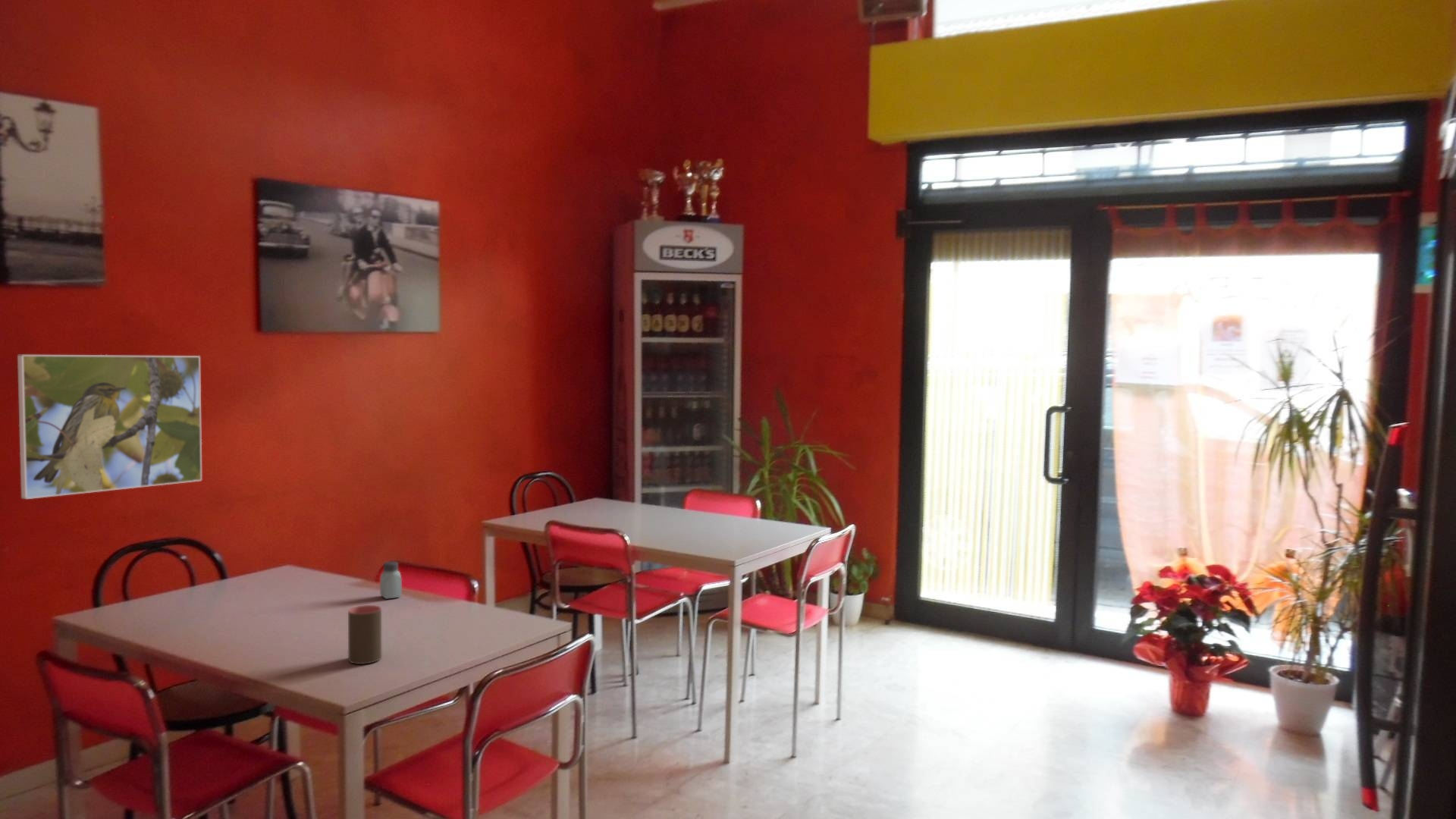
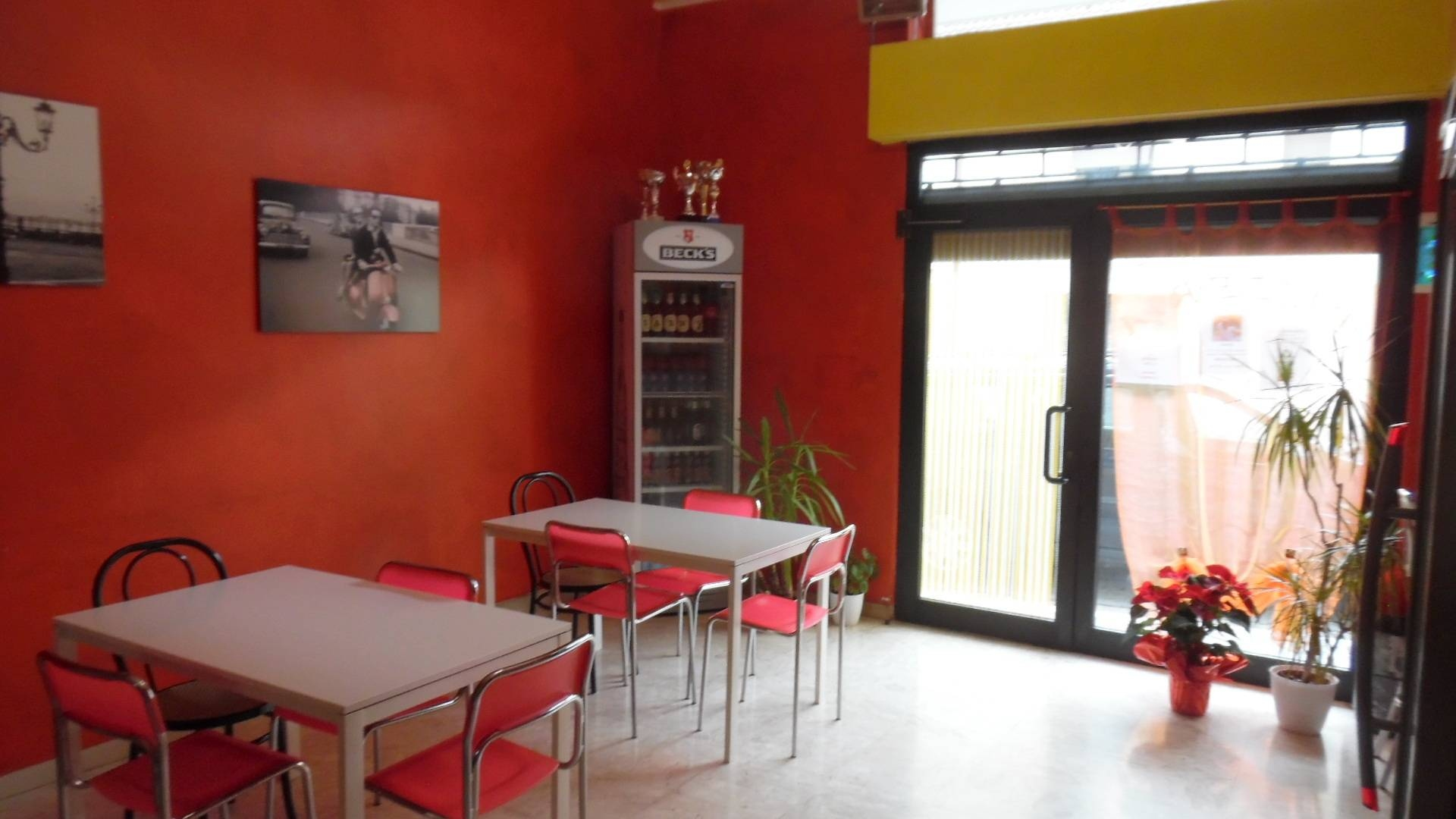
- saltshaker (391, 579)
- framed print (116, 422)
- cup (365, 634)
